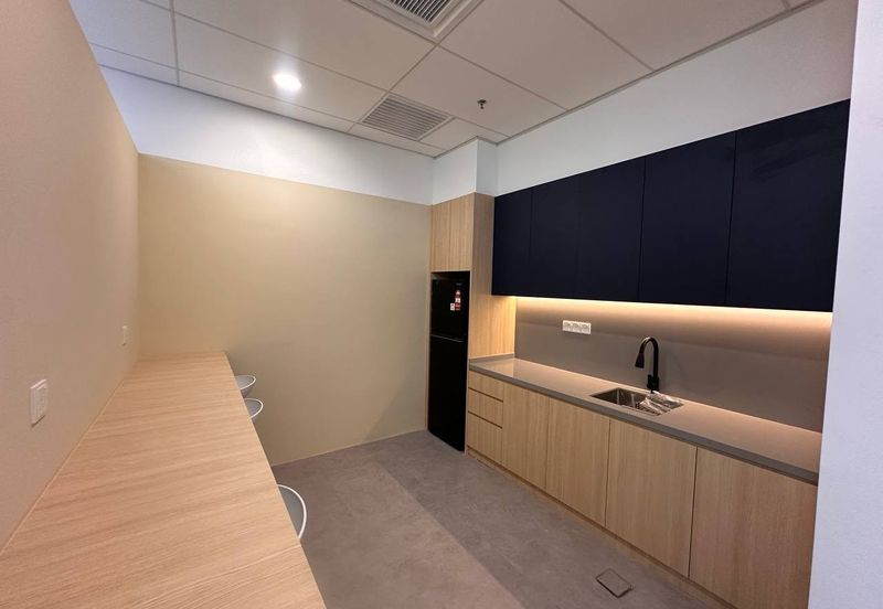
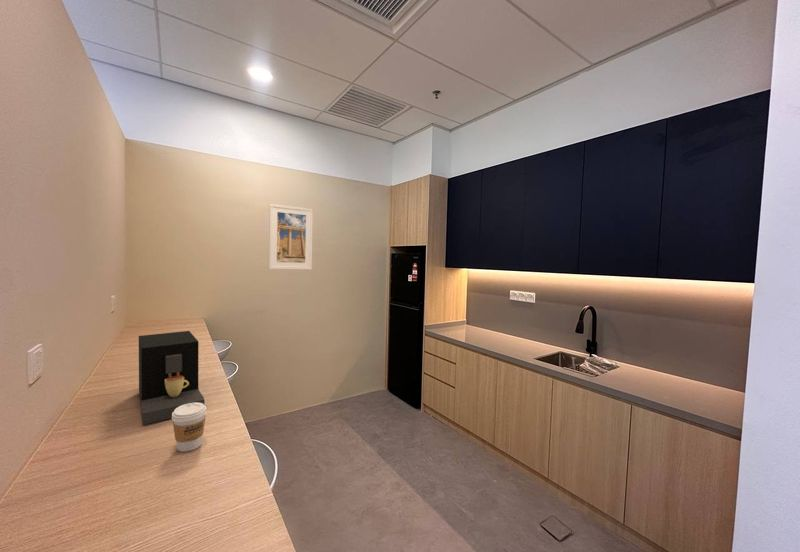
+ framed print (291, 238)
+ coffee maker (169, 371)
+ coffee cup (189, 426)
